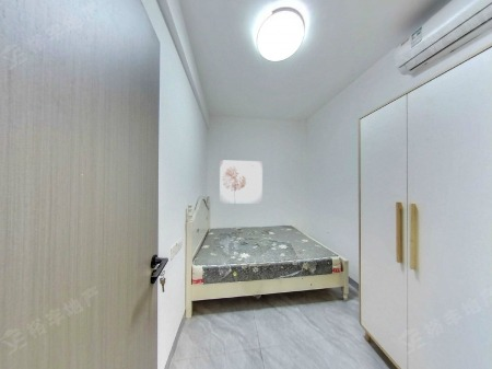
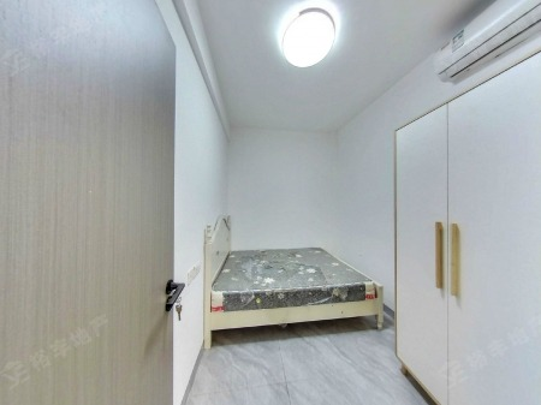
- wall art (241, 182)
